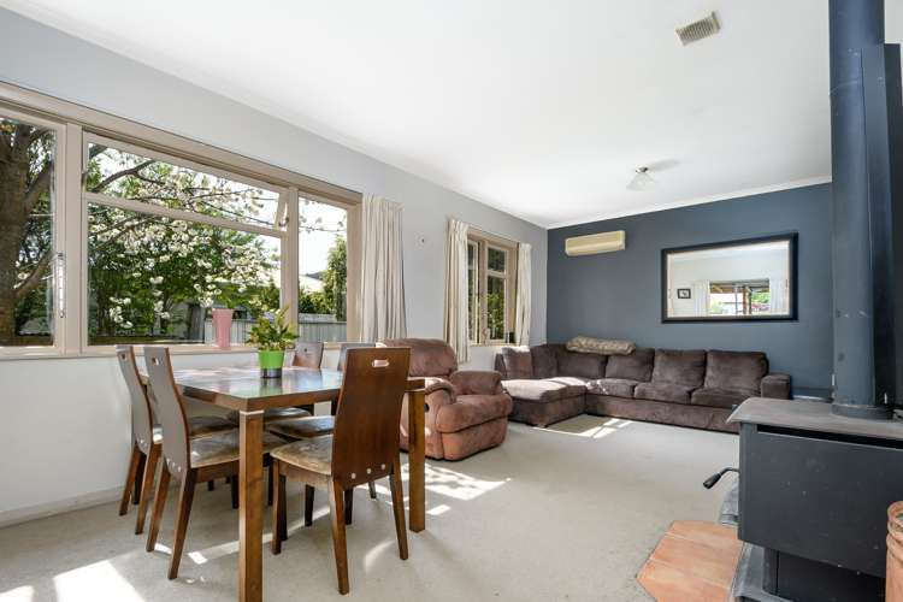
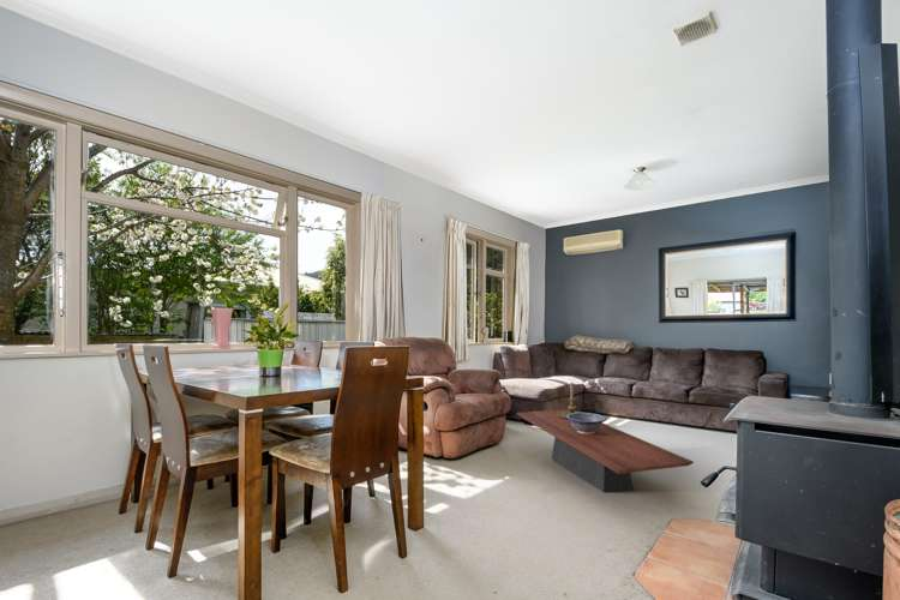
+ decorative bowl (586, 424)
+ candle holder (571, 398)
+ coffee table (588, 452)
